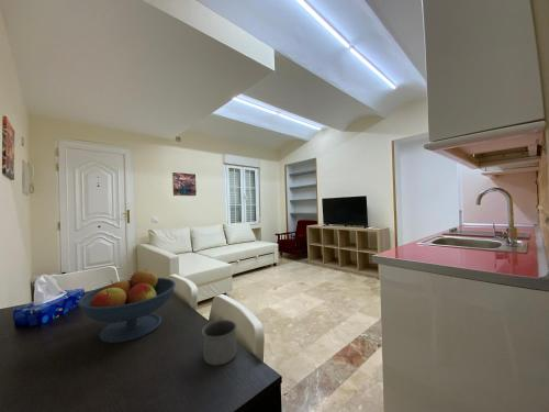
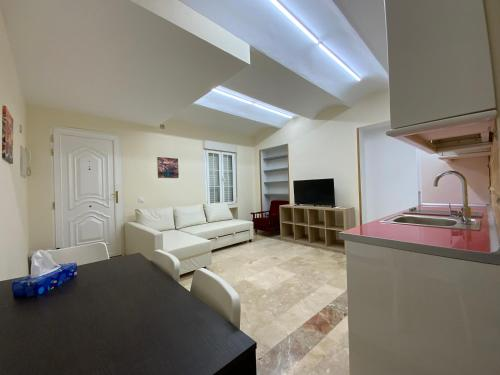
- mug (220, 338)
- fruit bowl (131, 302)
